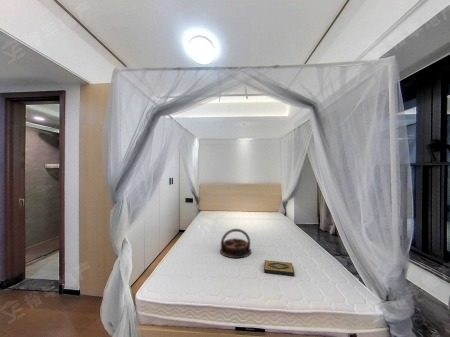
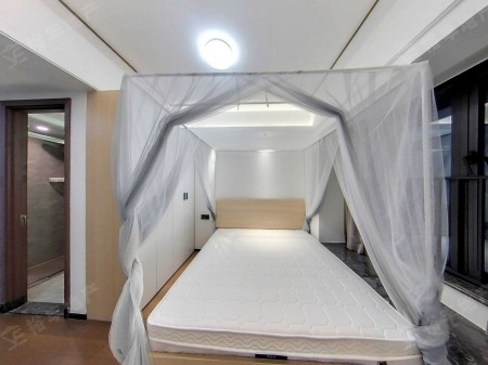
- serving tray (235, 239)
- hardback book (278, 267)
